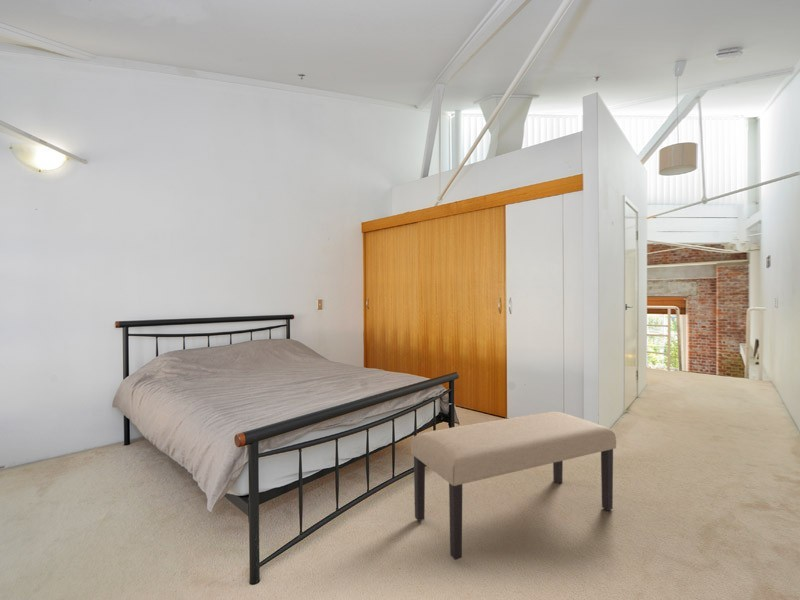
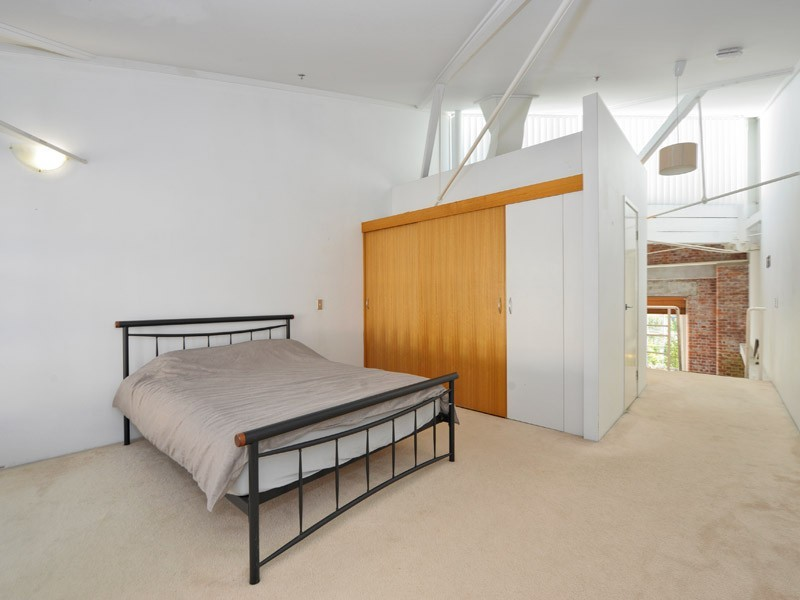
- bench (515, 470)
